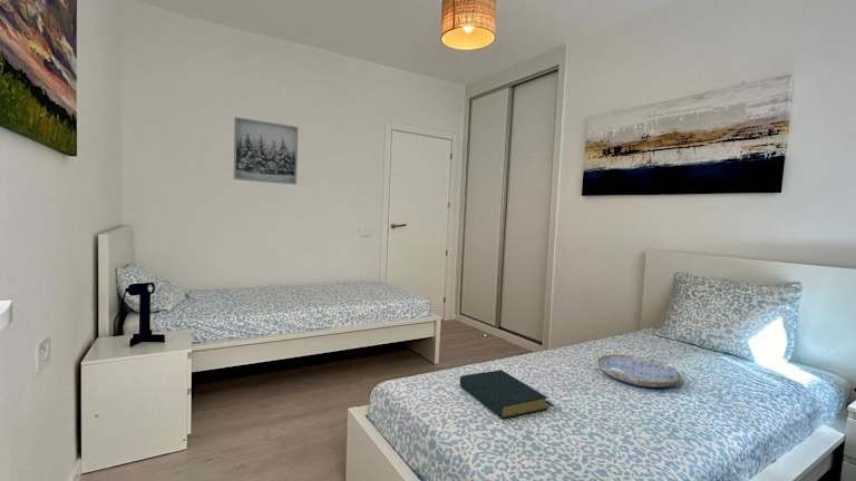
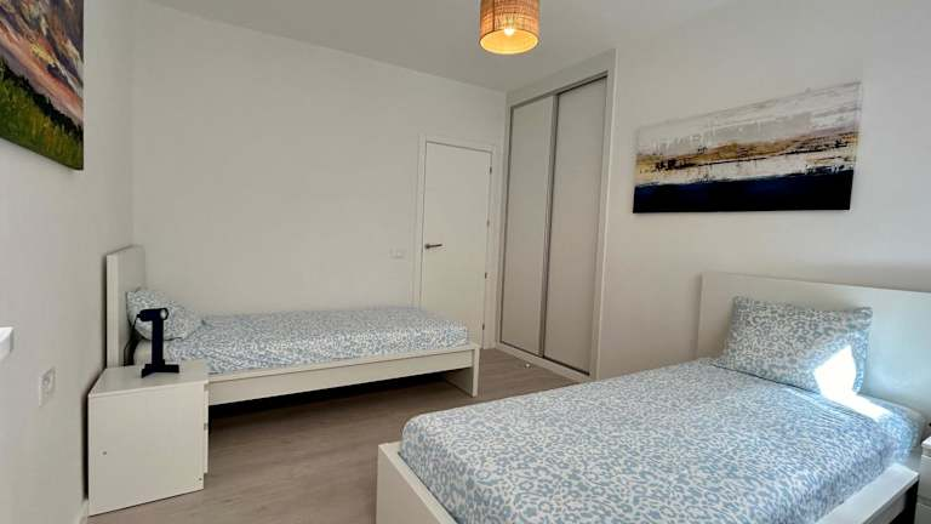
- hardback book (500, 391)
- serving tray (636, 369)
- wall art (266, 151)
